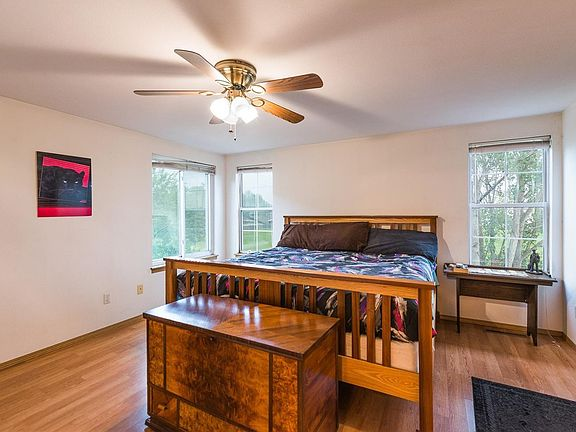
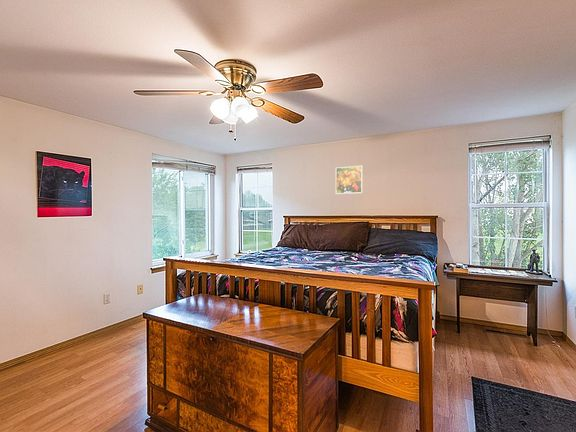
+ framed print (348, 180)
